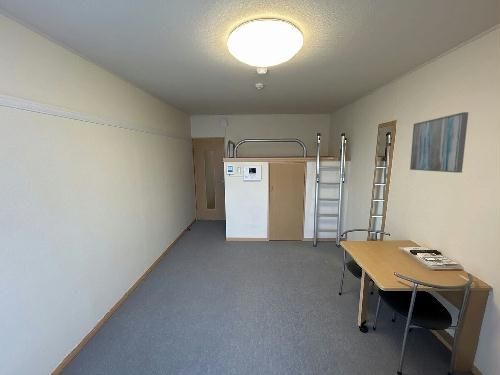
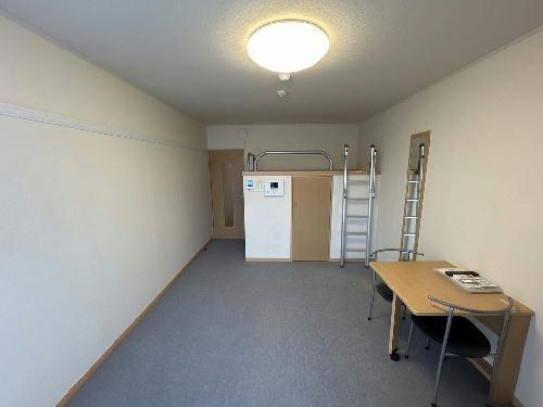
- wall art (434, 145)
